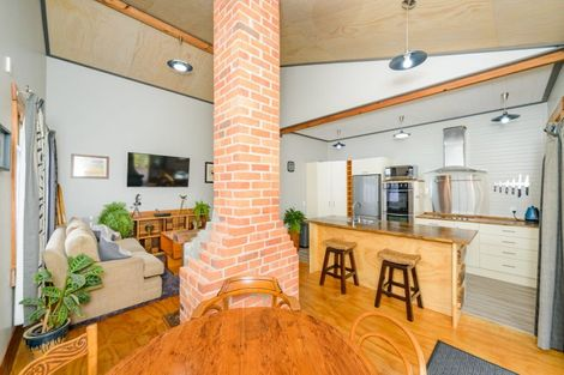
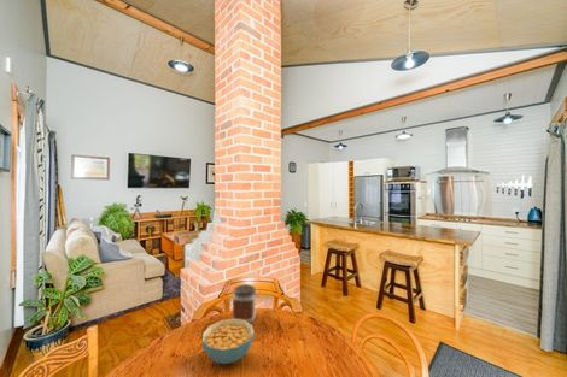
+ cereal bowl (228, 344)
+ jar (244, 302)
